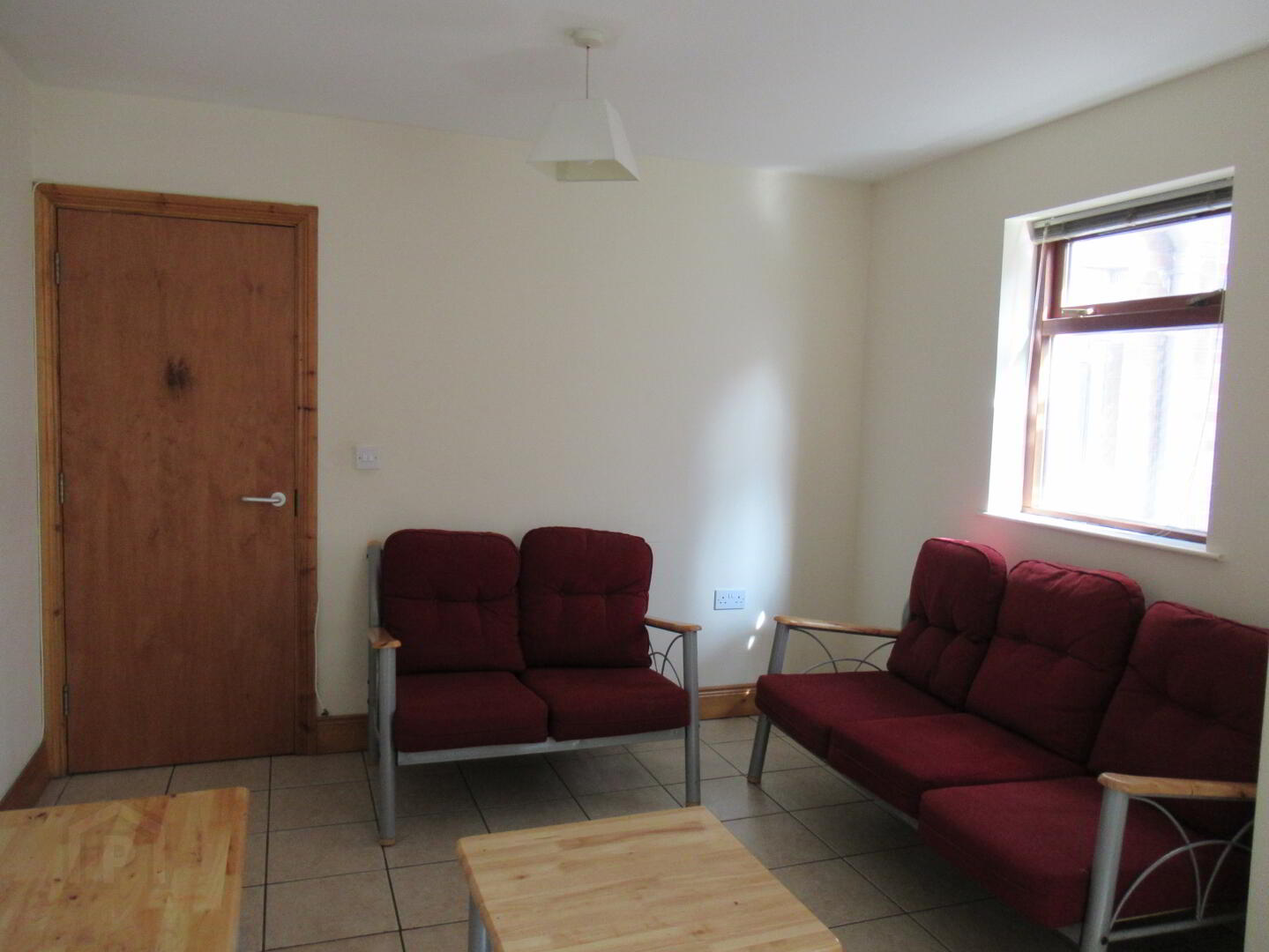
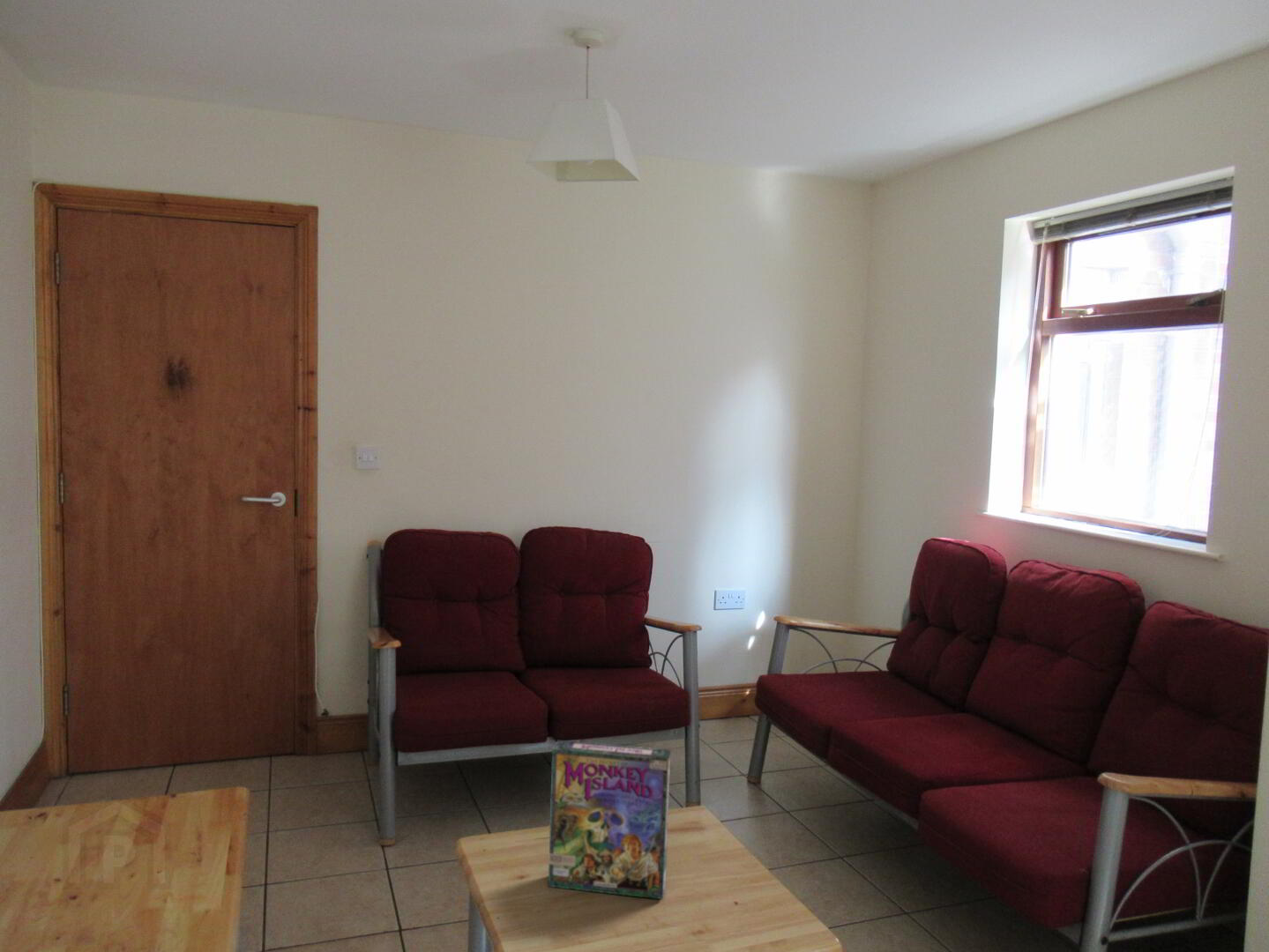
+ game box (609, 818)
